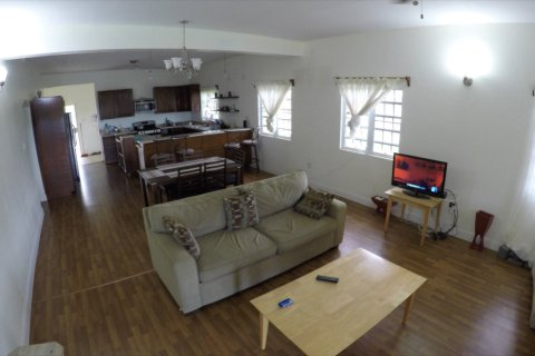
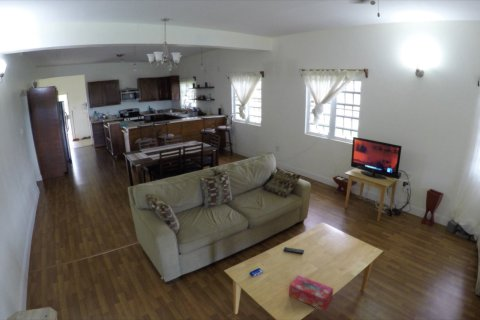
+ tissue box (310, 292)
